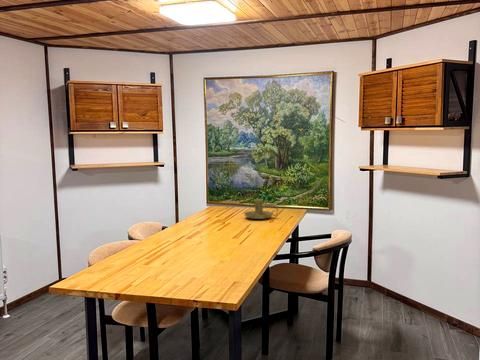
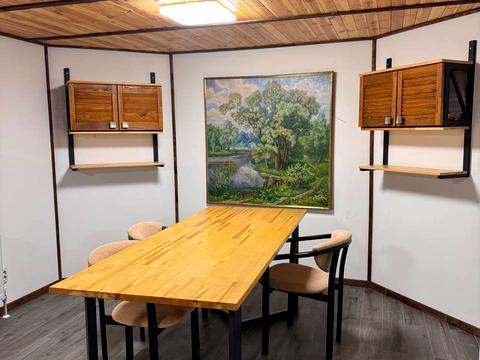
- candle holder (261, 209)
